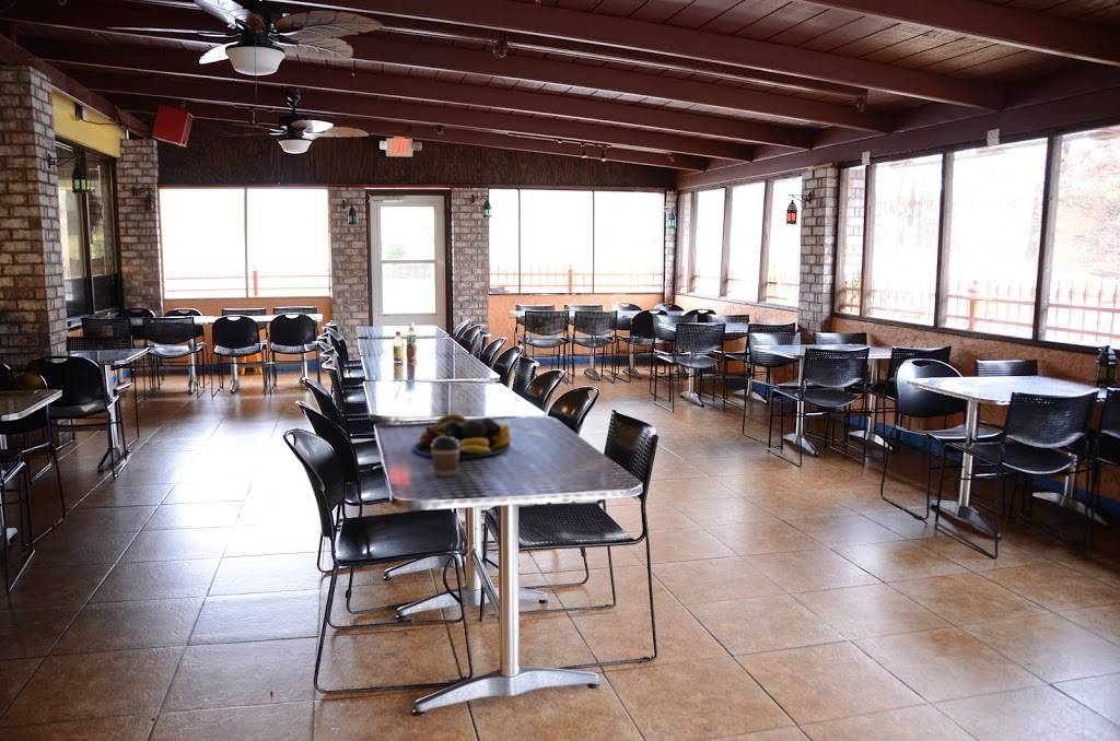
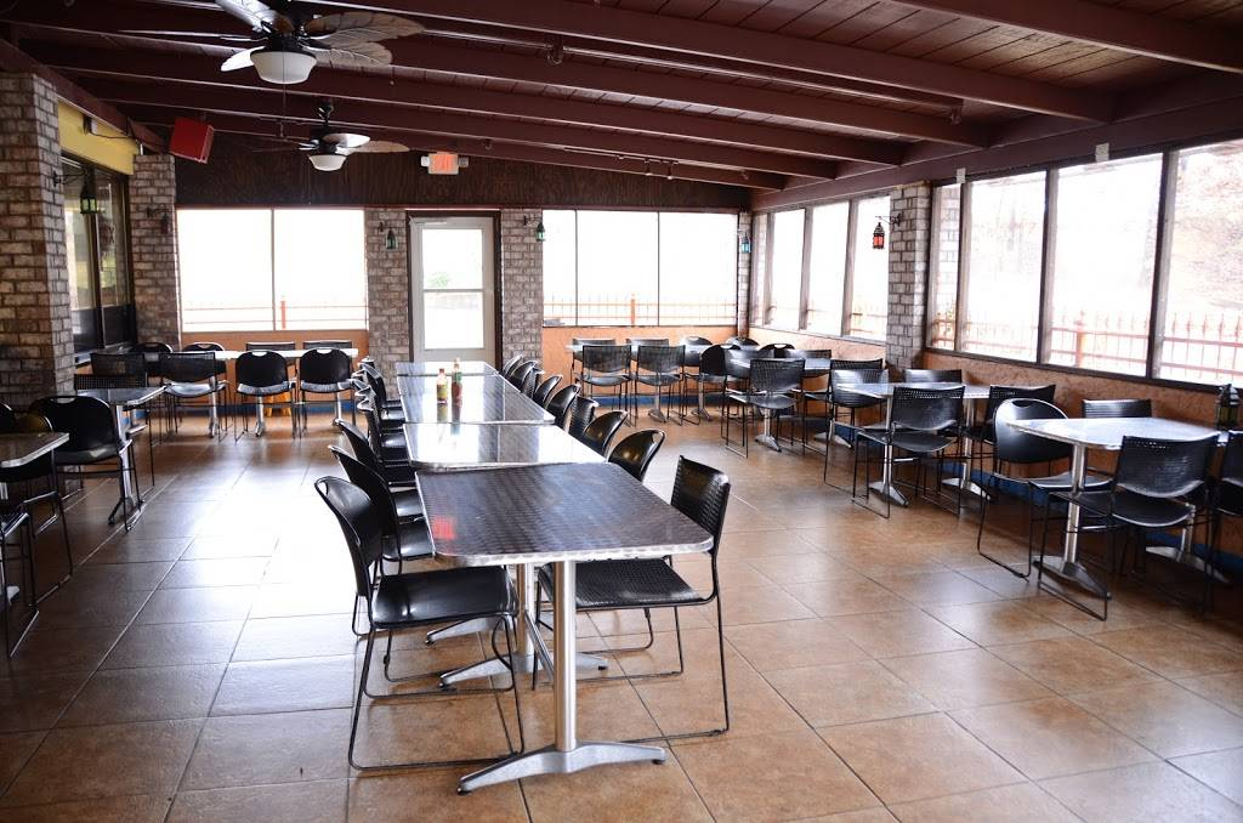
- coffee cup (445, 455)
- fruit bowl (460, 431)
